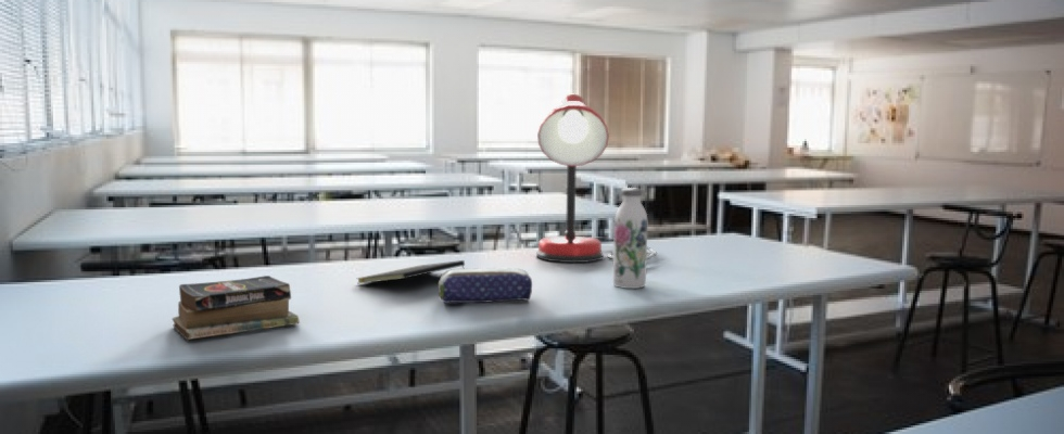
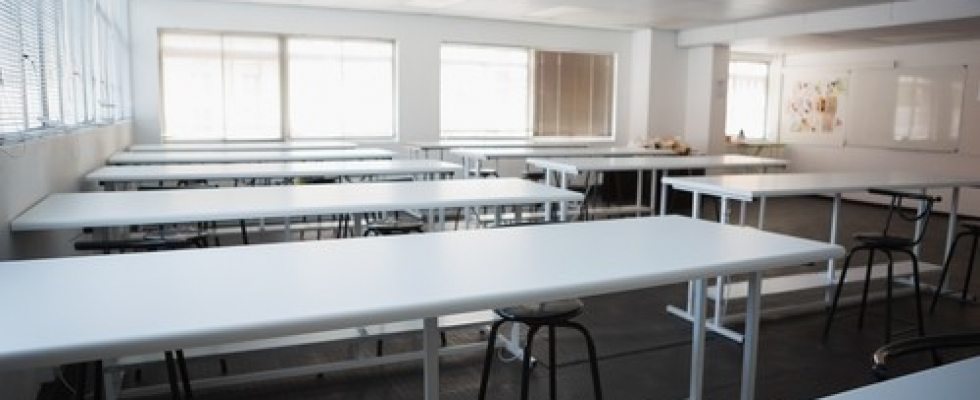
- pencil case (484, 284)
- books (235, 305)
- desk lamp (593, 161)
- water bottle (630, 237)
- notepad (411, 271)
